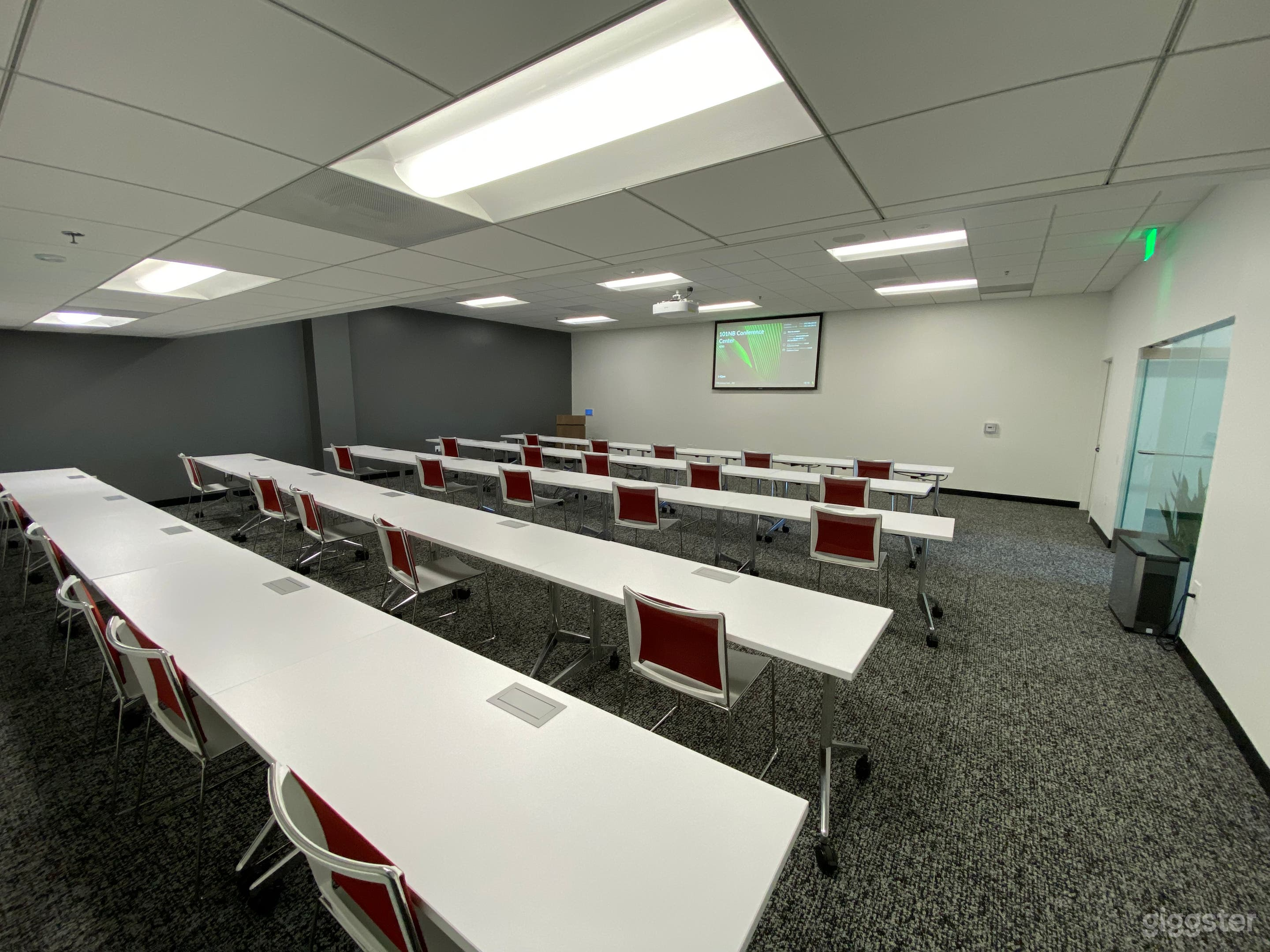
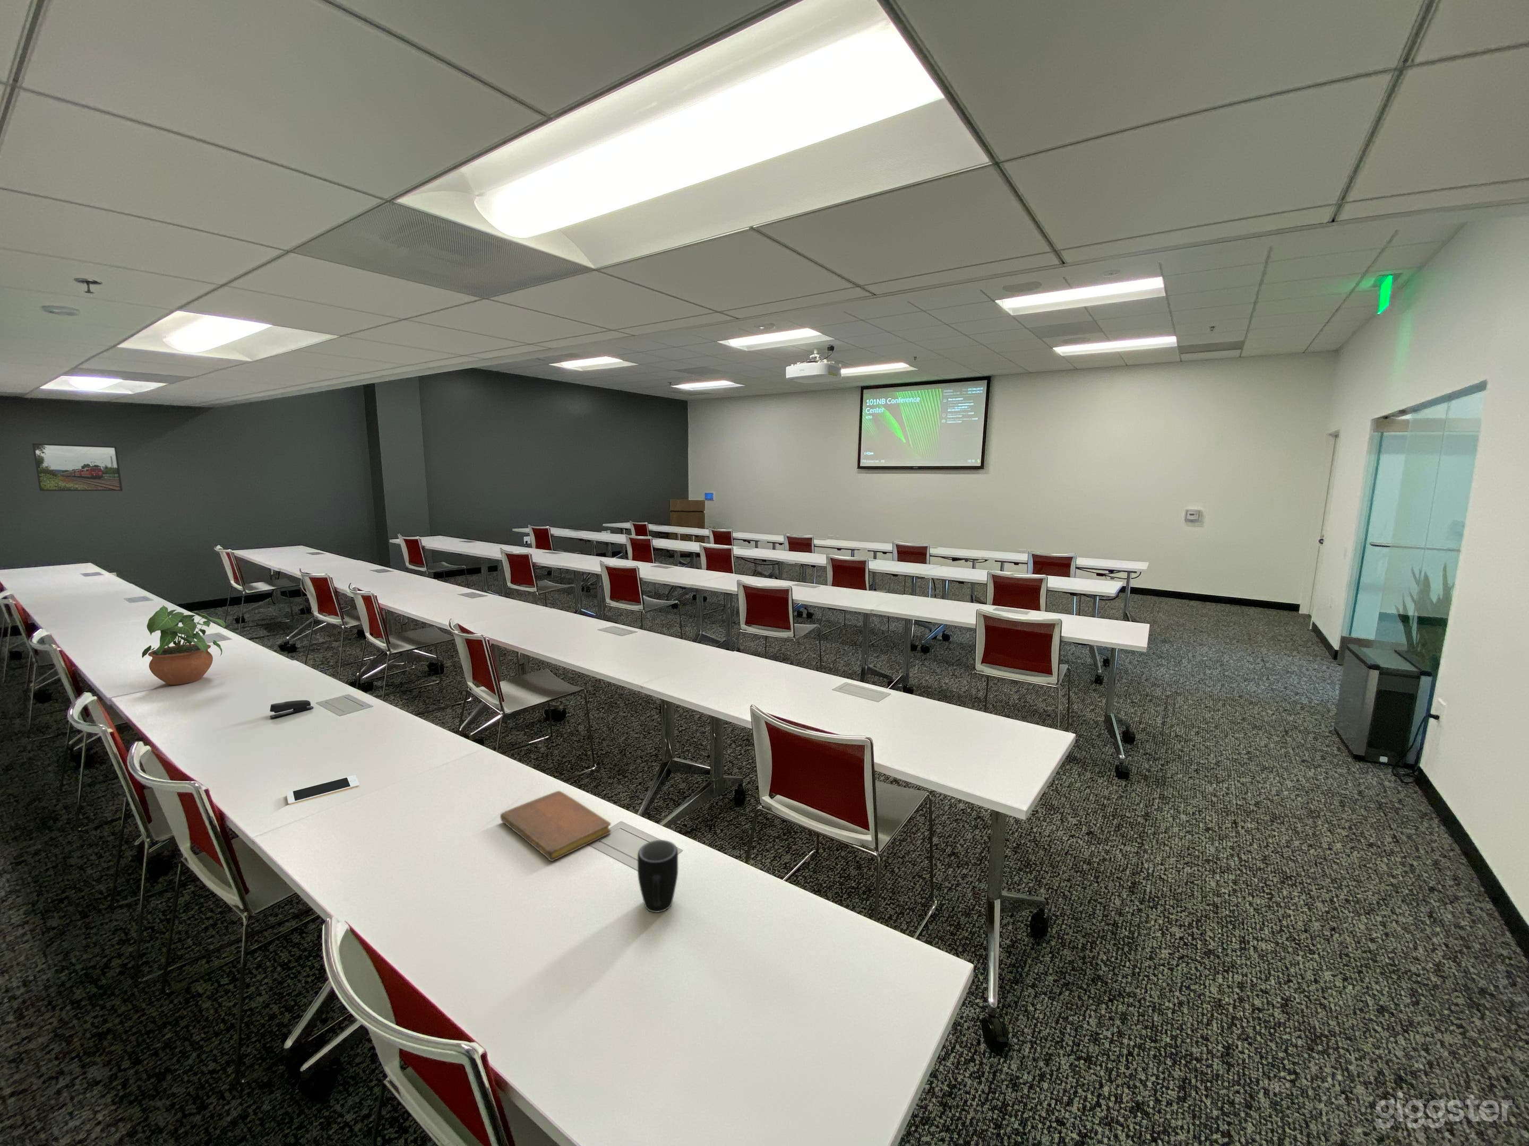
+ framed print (79, 468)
+ stapler (291, 707)
+ notebook (555, 822)
+ cell phone (324, 790)
+ mug (657, 884)
+ potted plant (177, 643)
